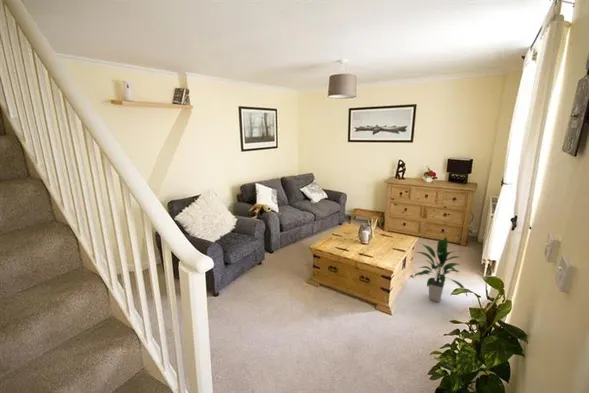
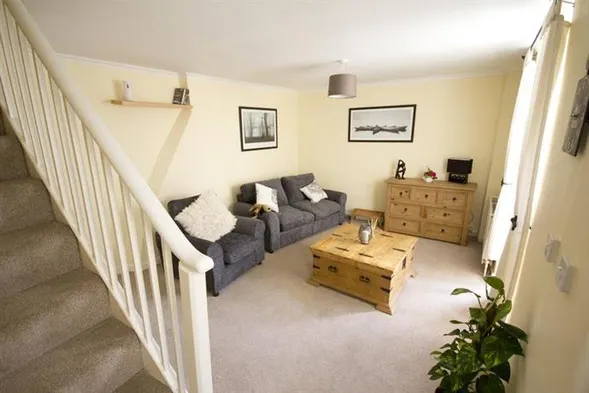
- indoor plant (440, 270)
